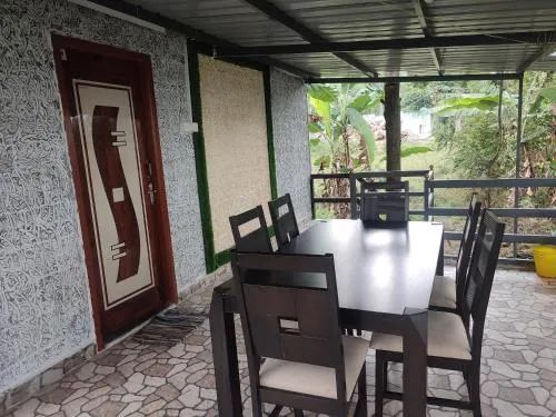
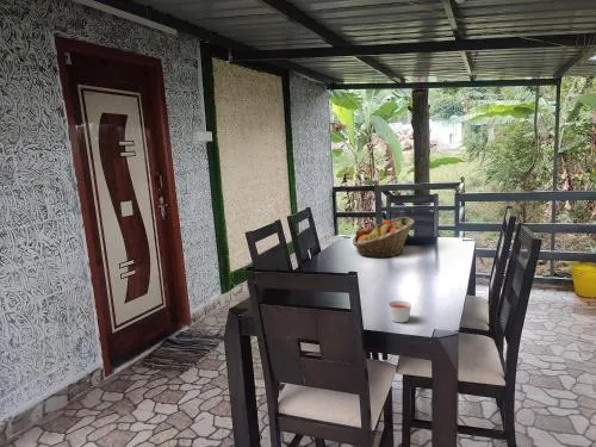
+ candle (399, 311)
+ fruit basket (383, 236)
